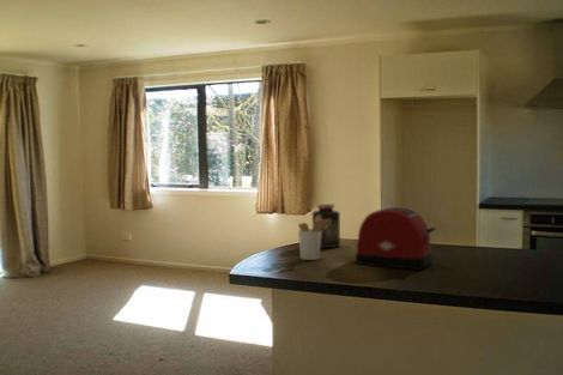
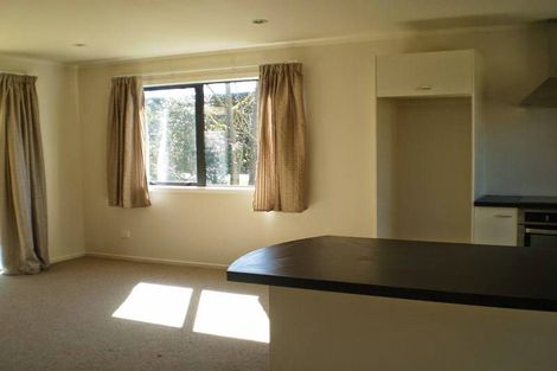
- utensil holder (314, 237)
- jar (326, 225)
- toaster (395, 235)
